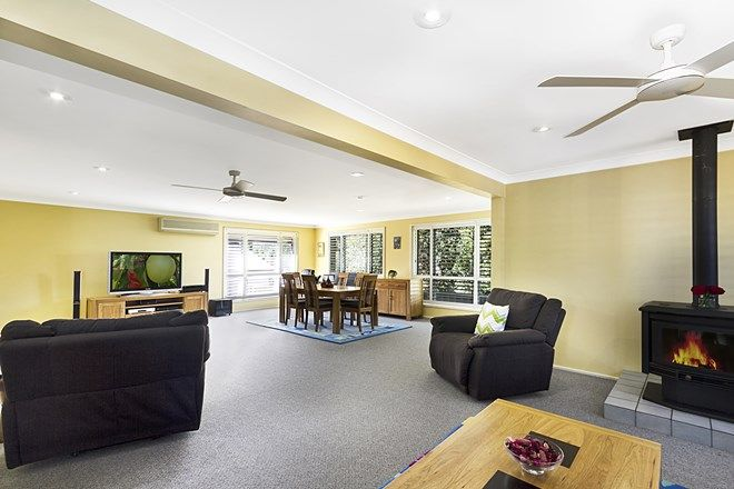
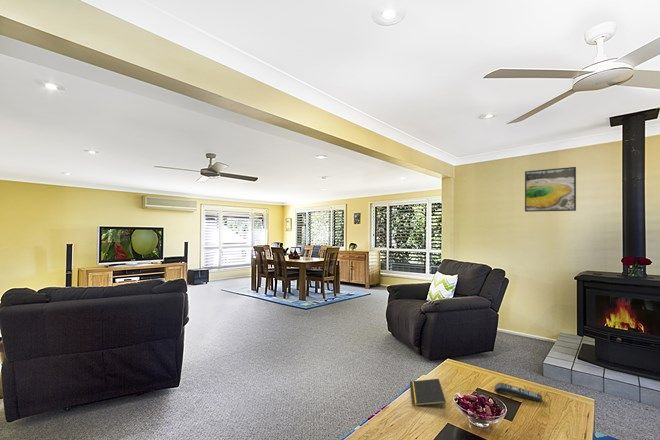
+ remote control (517, 391)
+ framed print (549, 190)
+ notepad (426, 391)
